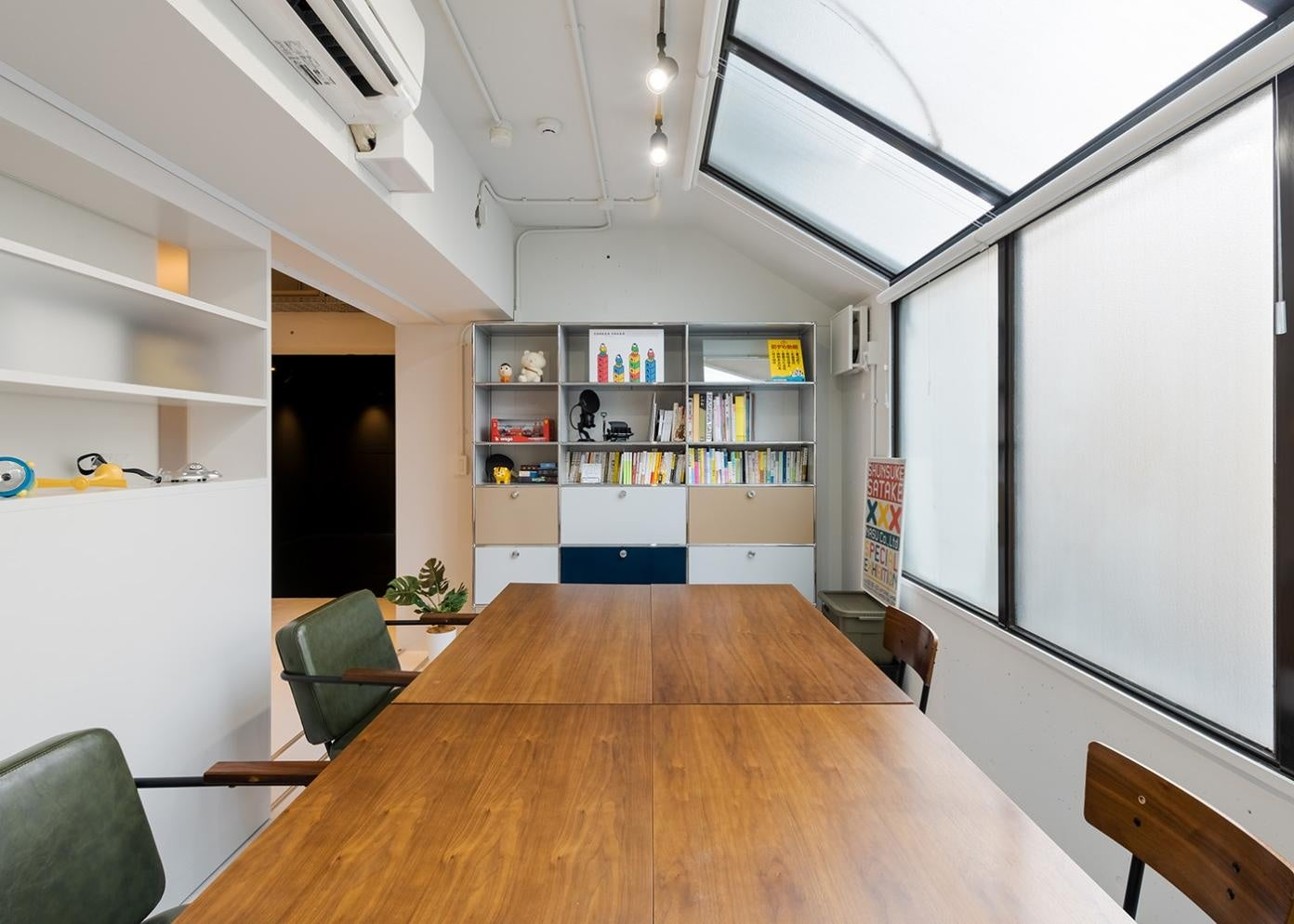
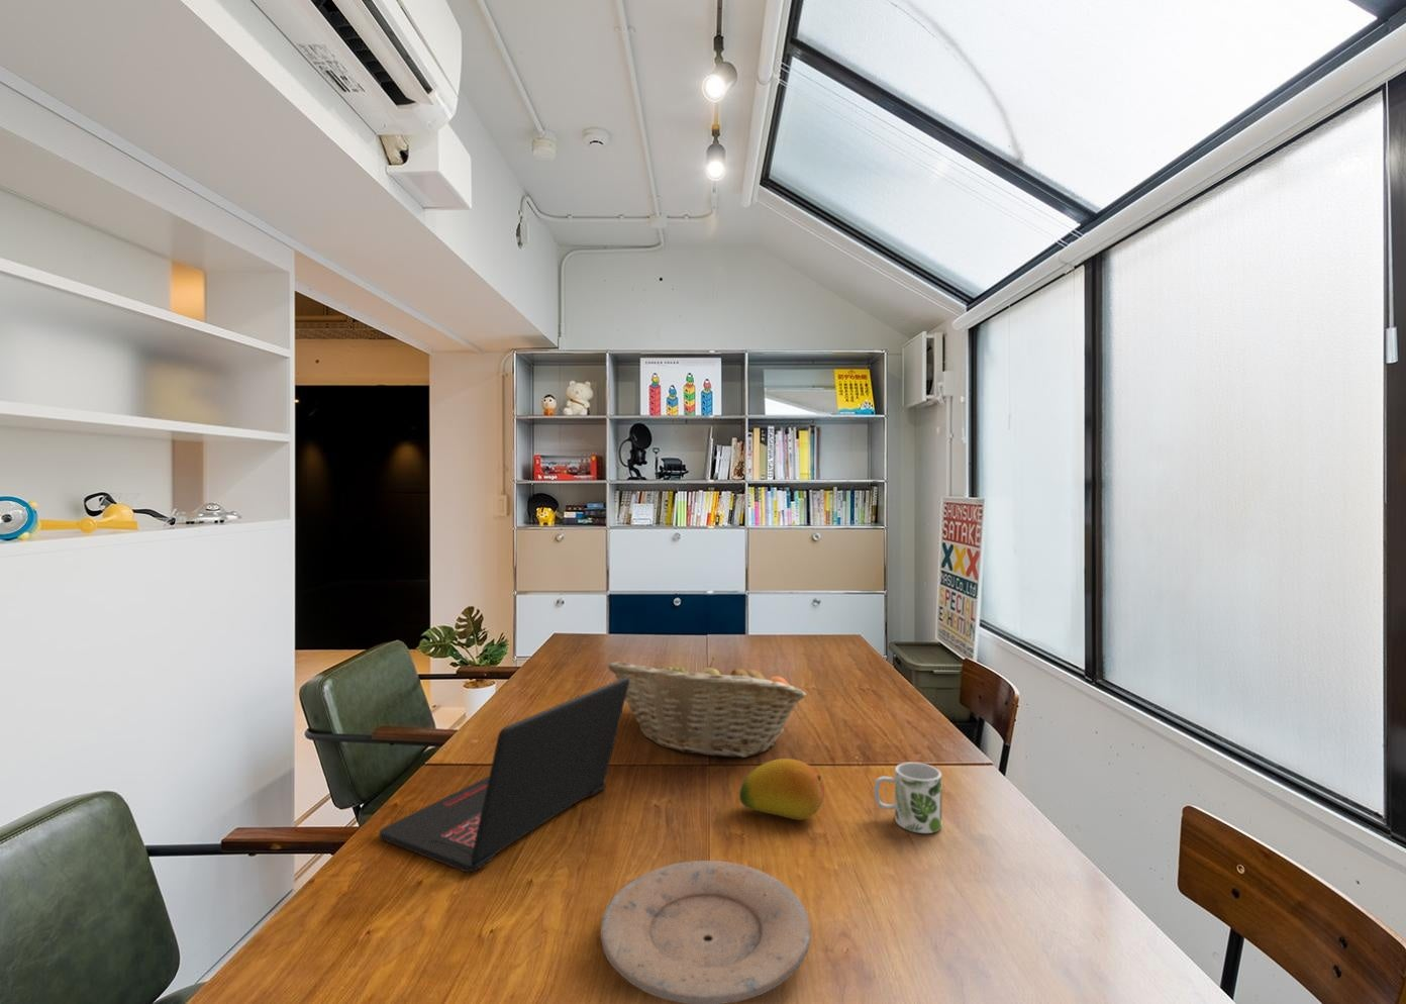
+ laptop (512, 752)
+ plate (705, 930)
+ fruit basket (704, 694)
+ fruit (782, 786)
+ mug (907, 795)
